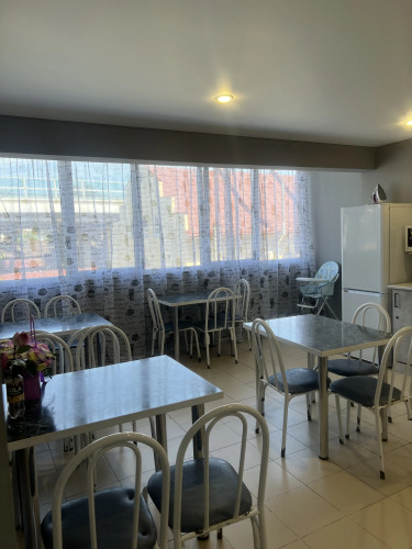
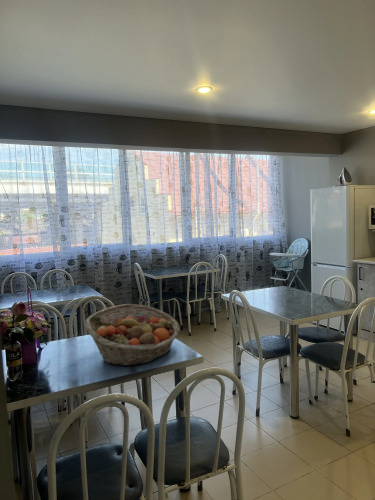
+ fruit basket (134, 332)
